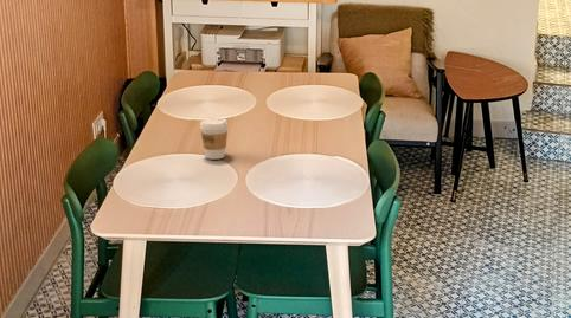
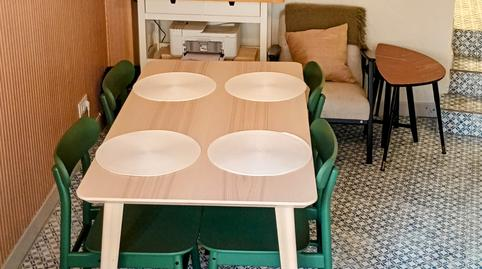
- coffee cup (214, 137)
